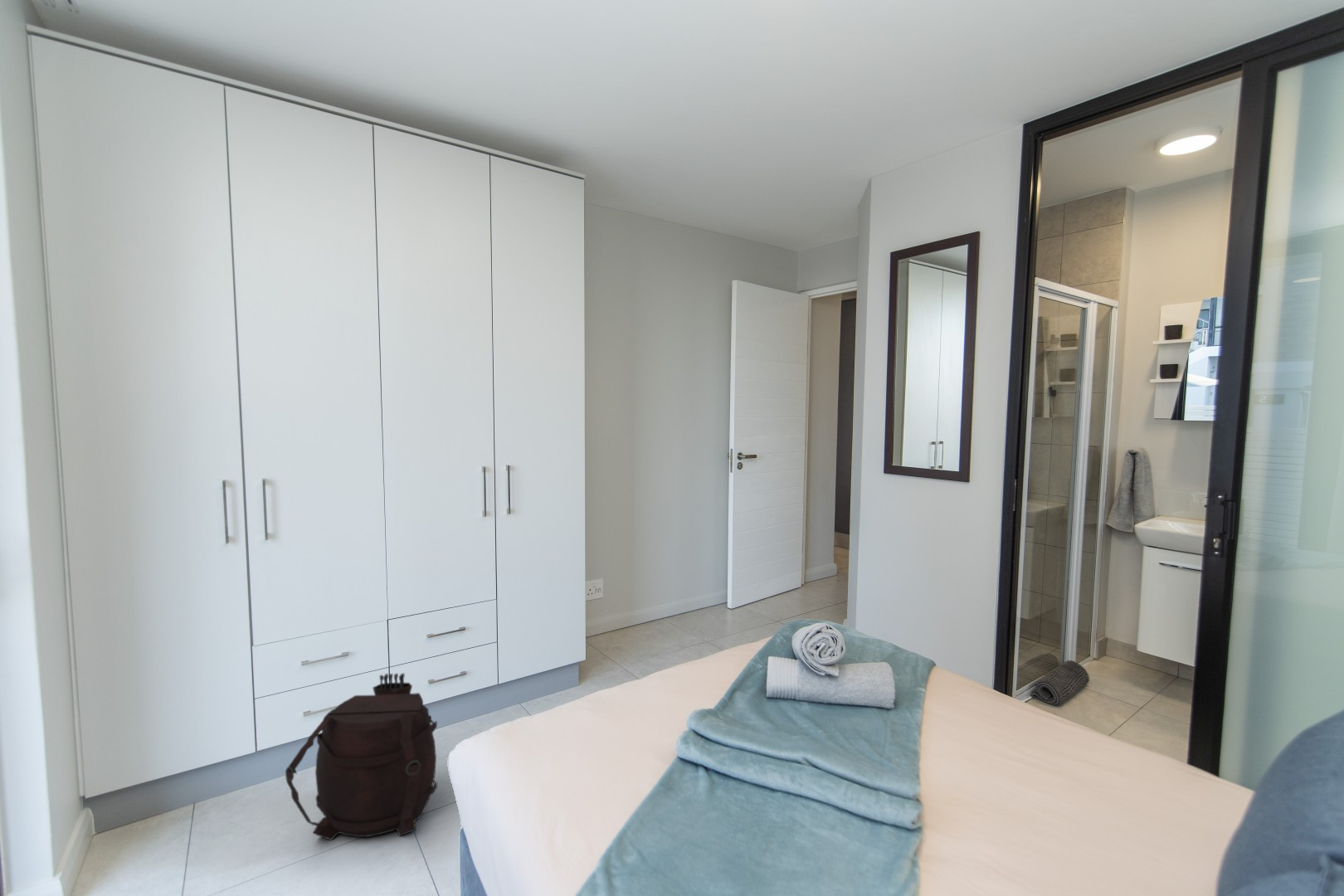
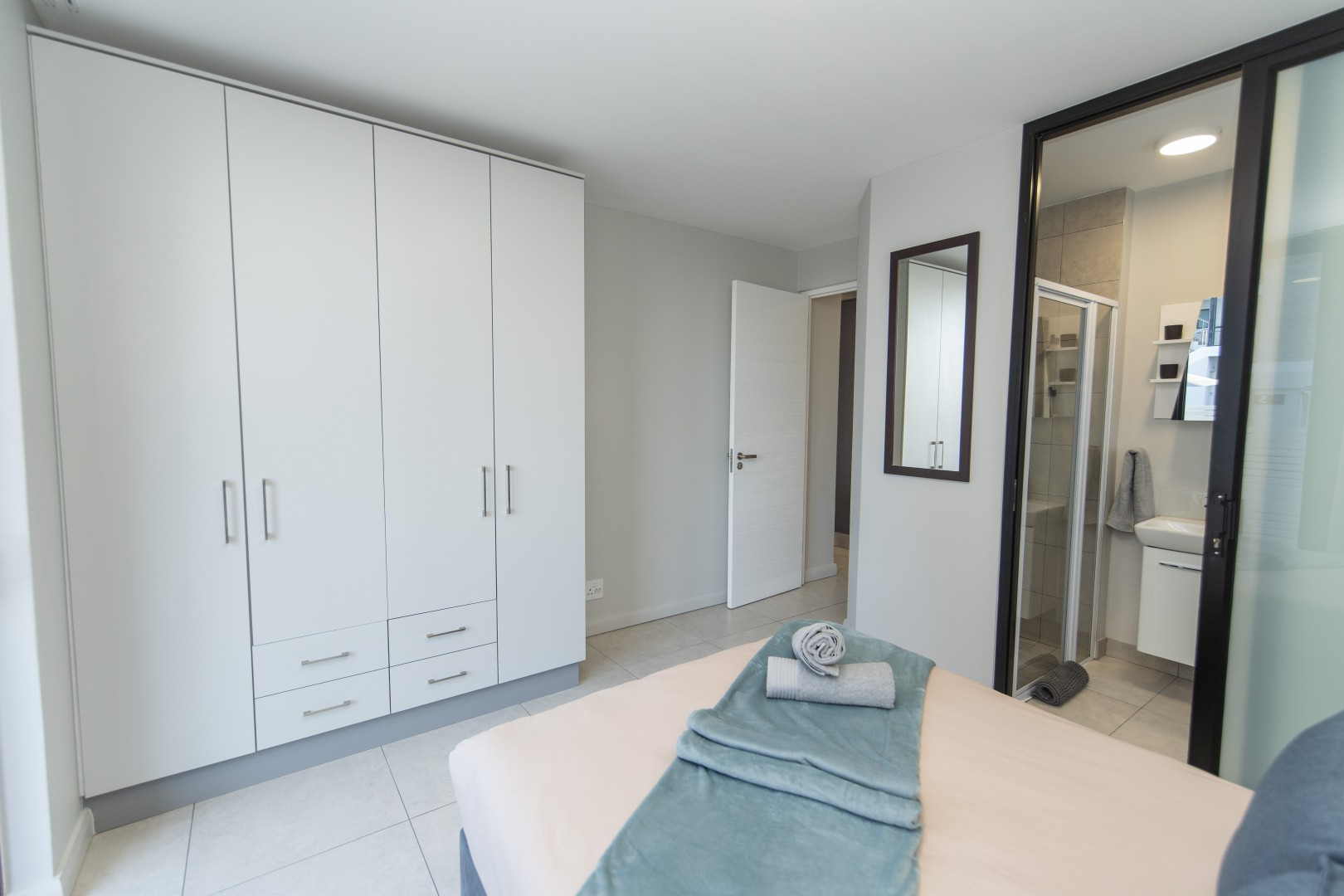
- backpack (377, 756)
